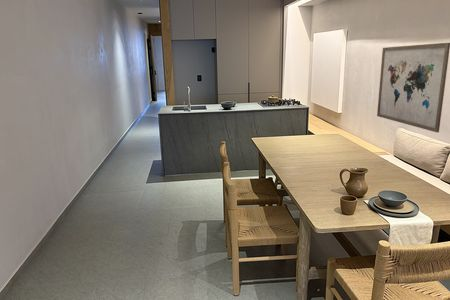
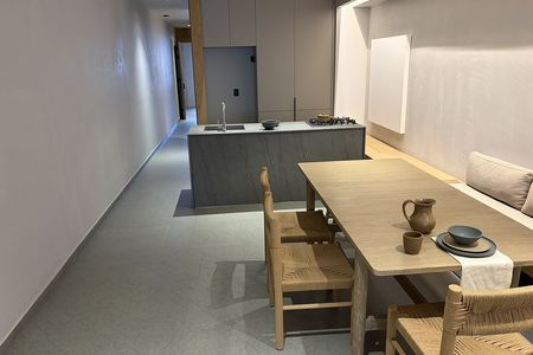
- wall art (407, 85)
